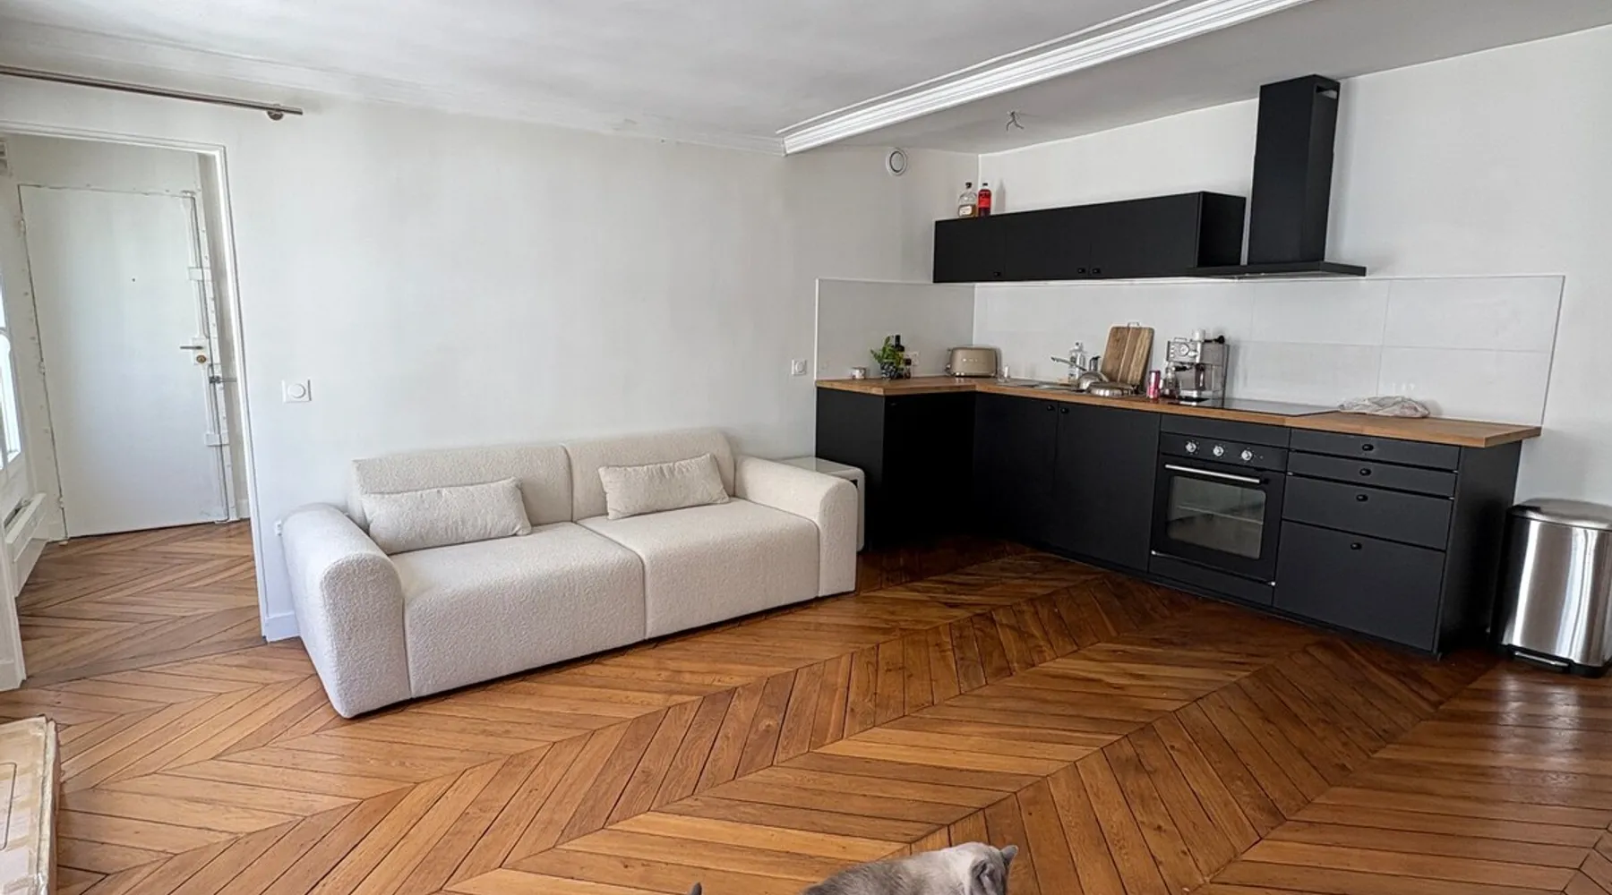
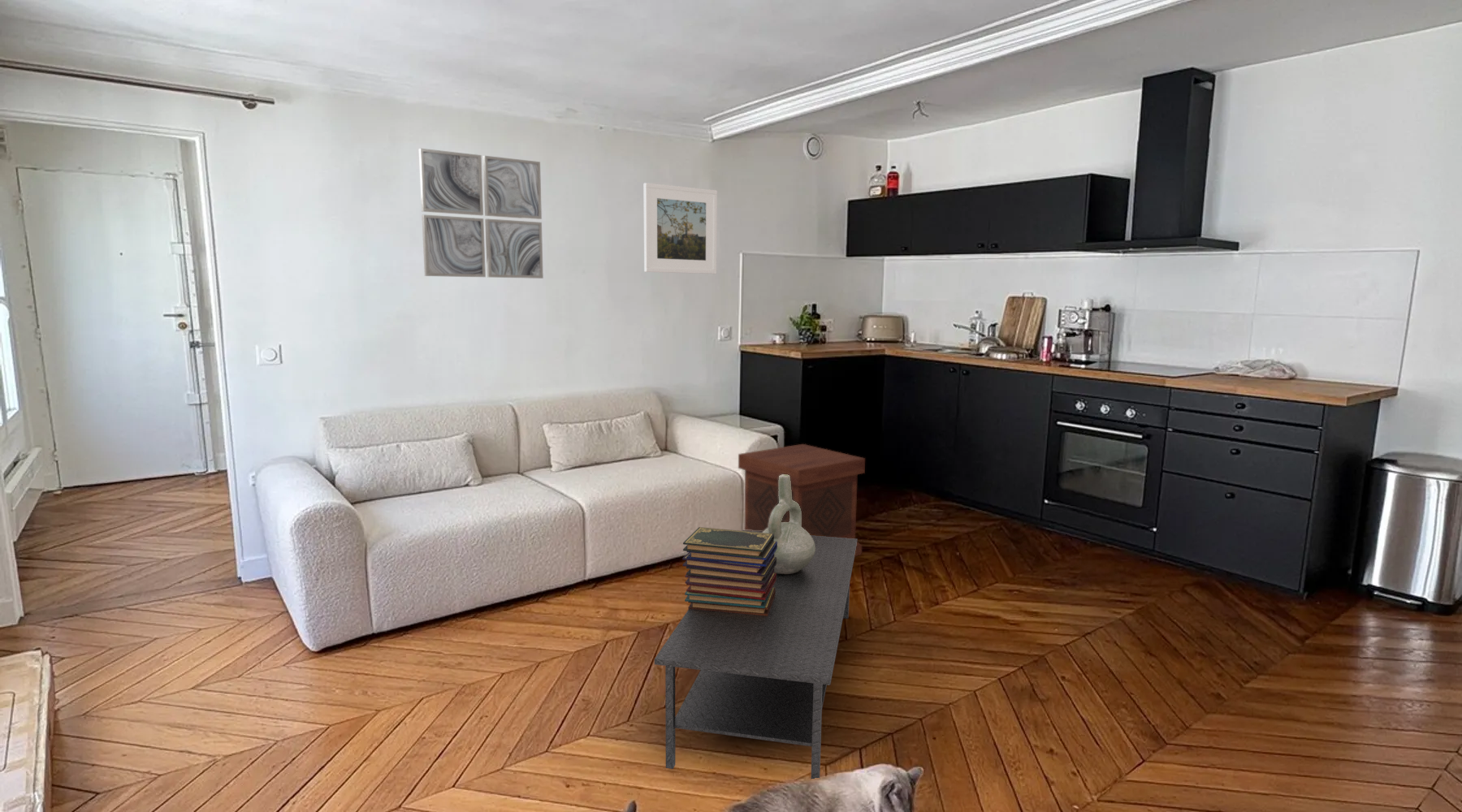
+ wall art (485, 215)
+ coffee table (775, 633)
+ side table (799, 504)
+ book stack (730, 569)
+ decorative vase (785, 522)
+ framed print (681, 230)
